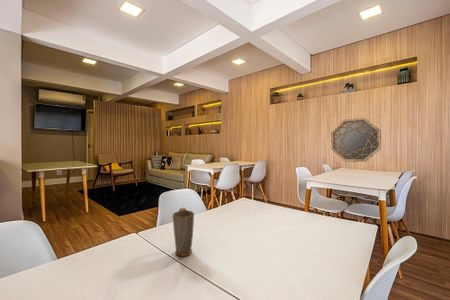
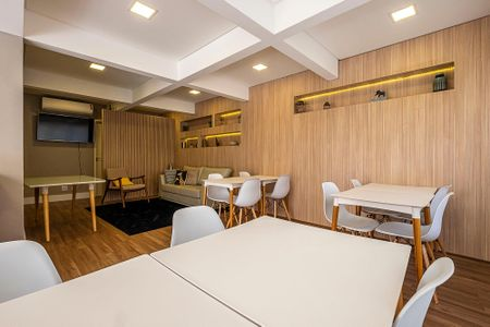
- mug (183, 230)
- home mirror (354, 140)
